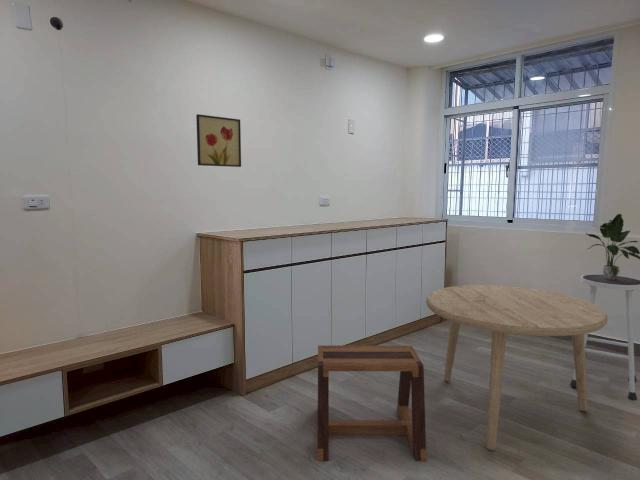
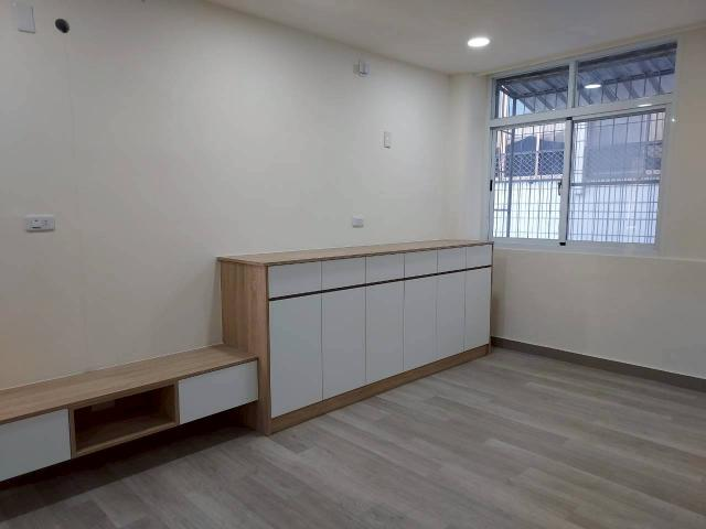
- dining table (504, 354)
- stool (607, 340)
- potted plant (612, 246)
- wall art (219, 141)
- stool (367, 370)
